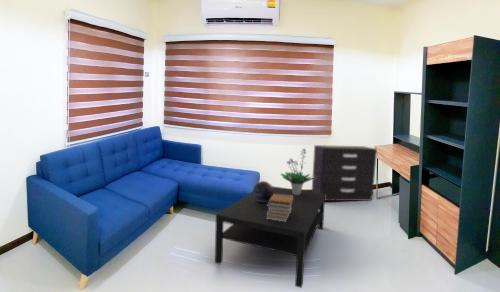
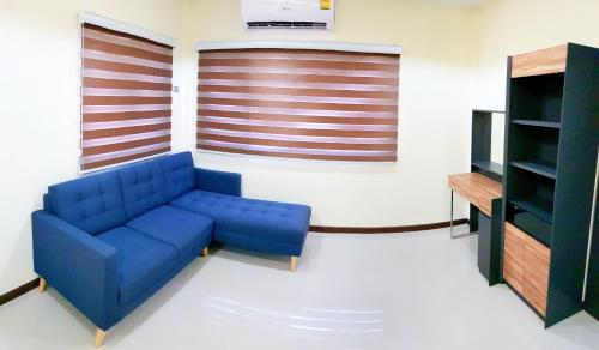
- potted plant (299, 171)
- decorative sphere (263, 191)
- dresser (343, 172)
- book stack (280, 206)
- coffee table (277, 223)
